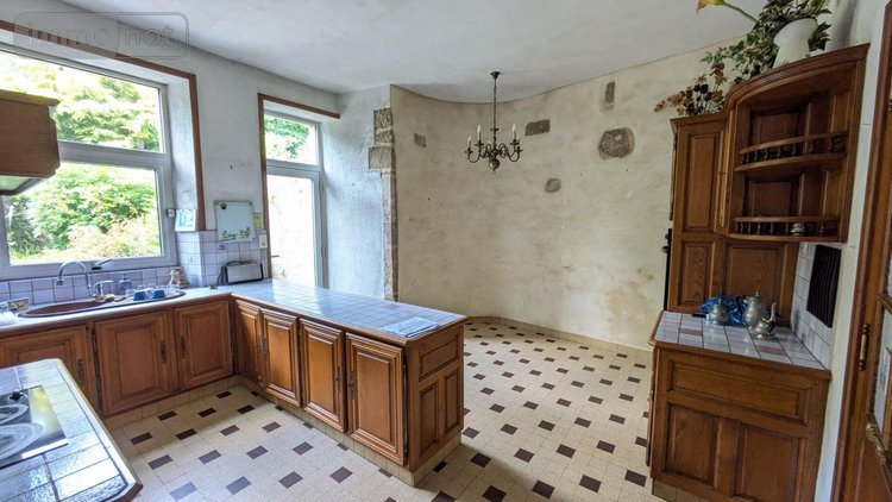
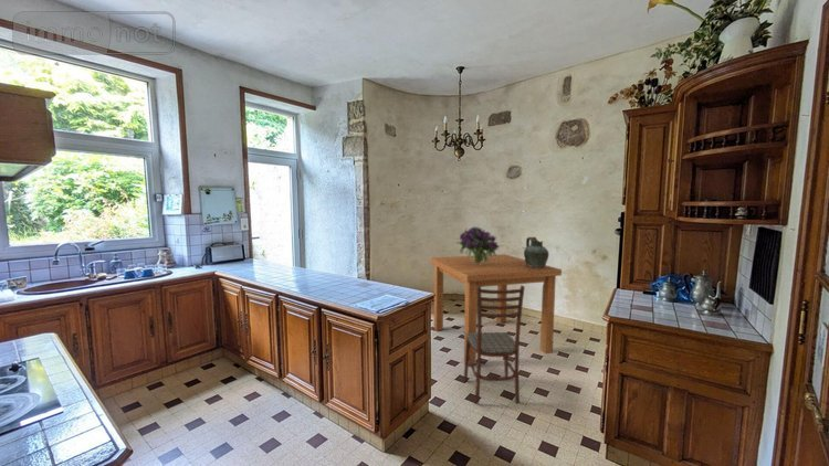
+ dining table (497, 301)
+ dining chair (492, 336)
+ ceramic jug (536, 252)
+ bouquet (476, 245)
